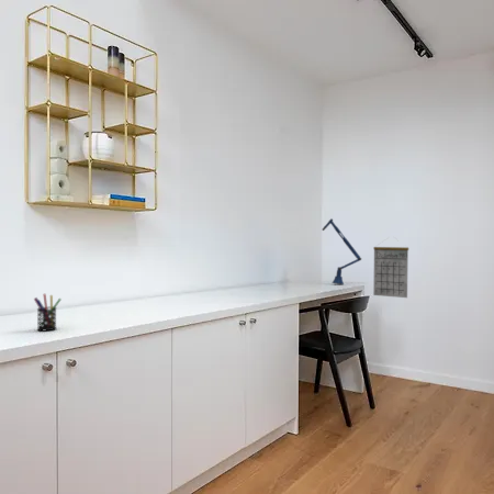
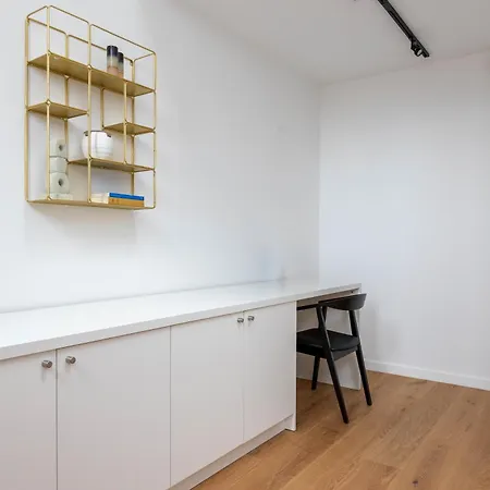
- desk lamp (348, 247)
- pen holder (48, 311)
- calendar (390, 266)
